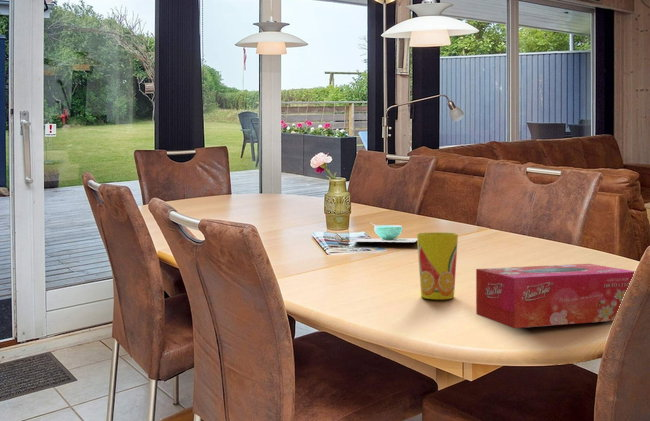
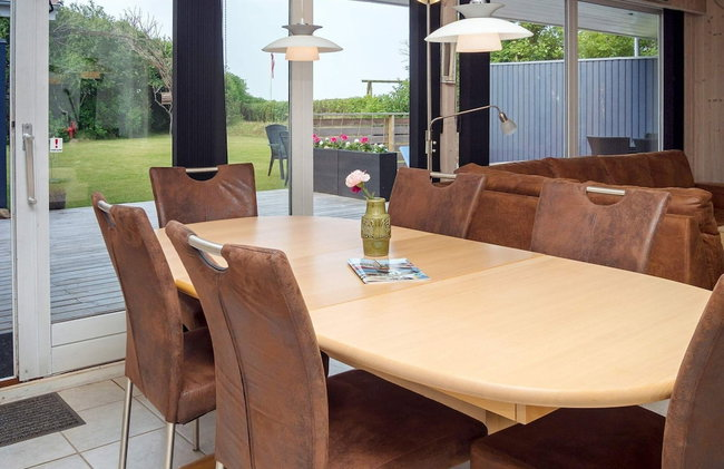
- soup bowl (387, 230)
- tissue box (554, 293)
- cup (437, 265)
